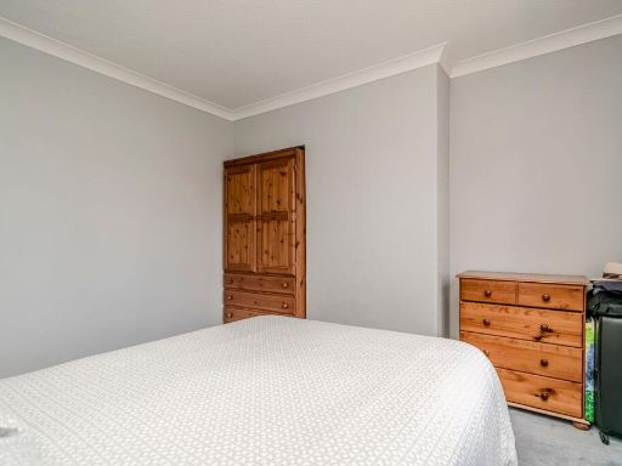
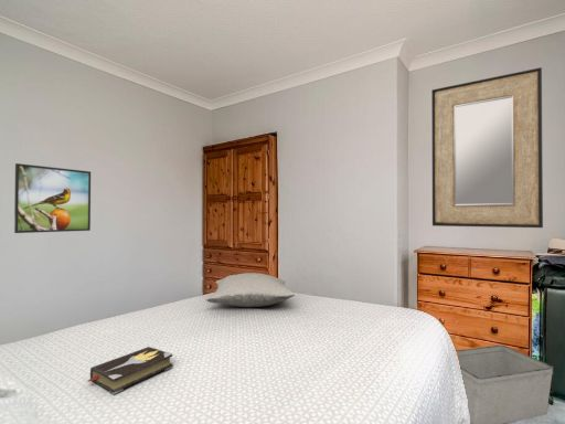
+ storage bin (492, 383)
+ home mirror (482, 152)
+ hardback book (132, 365)
+ pillow (250, 288)
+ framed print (55, 199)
